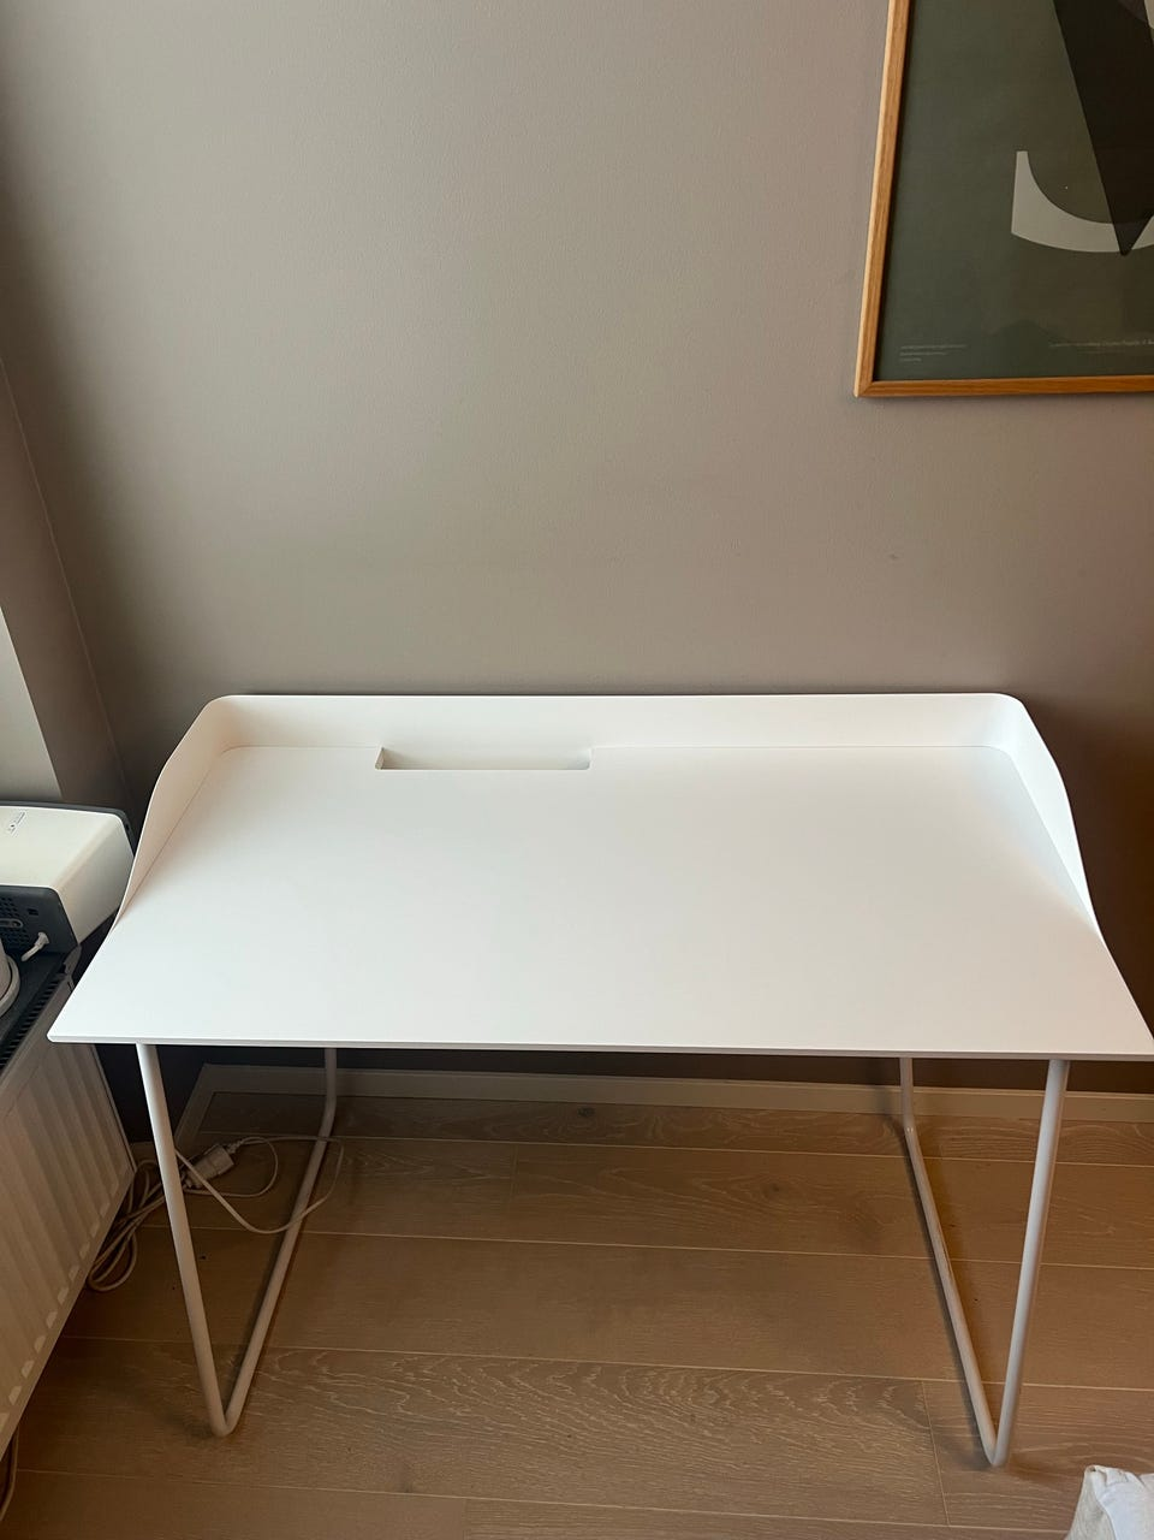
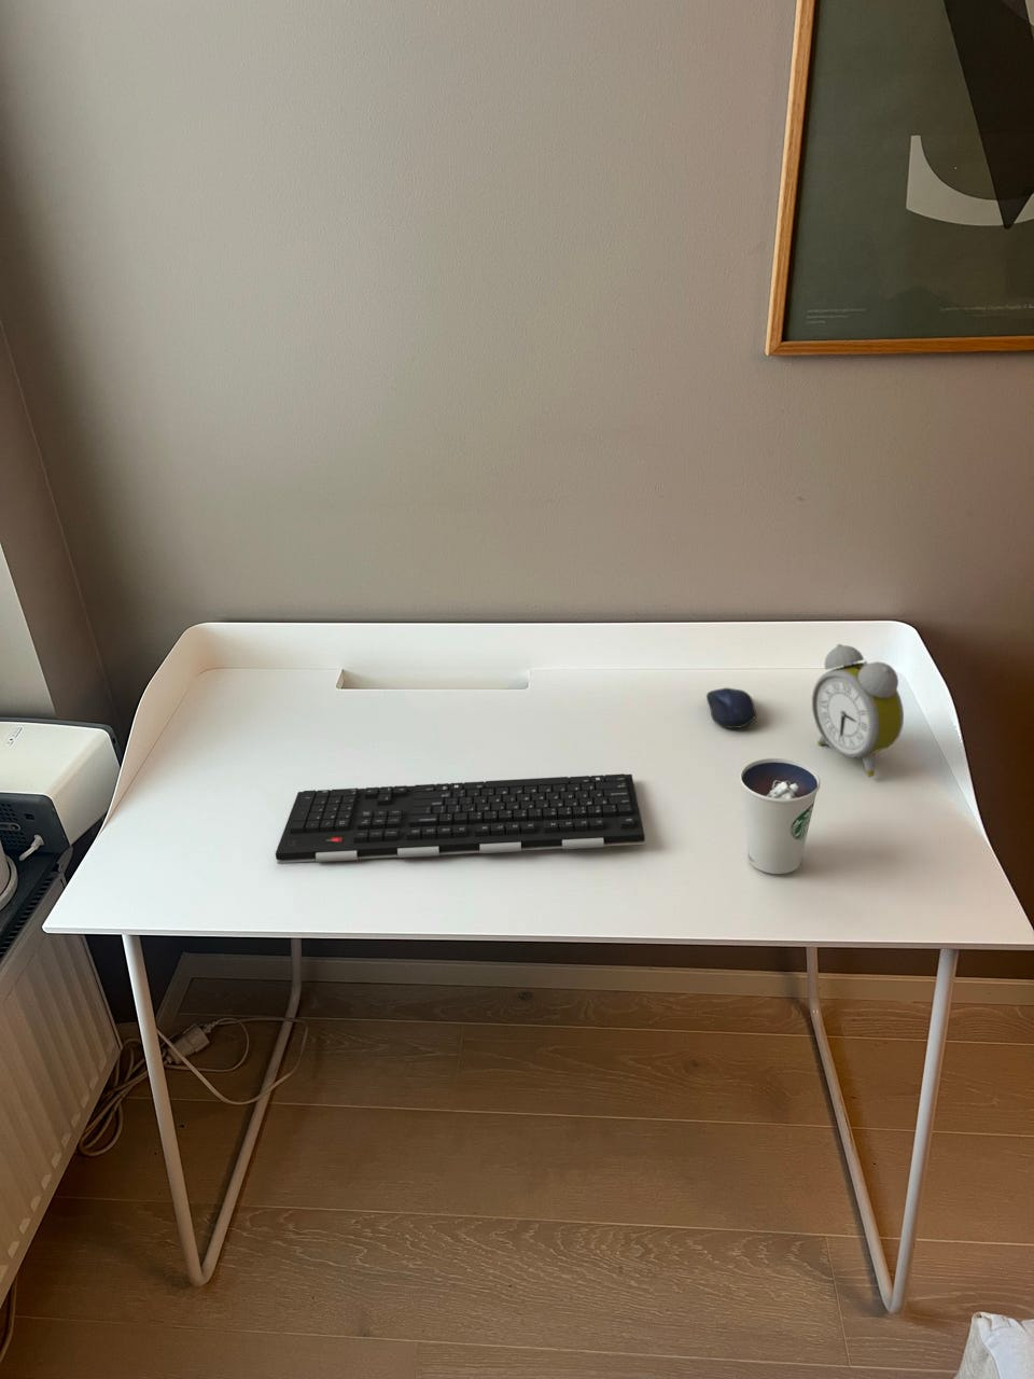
+ keyboard (461, 813)
+ computer mouse (731, 701)
+ dixie cup (777, 819)
+ alarm clock (860, 707)
